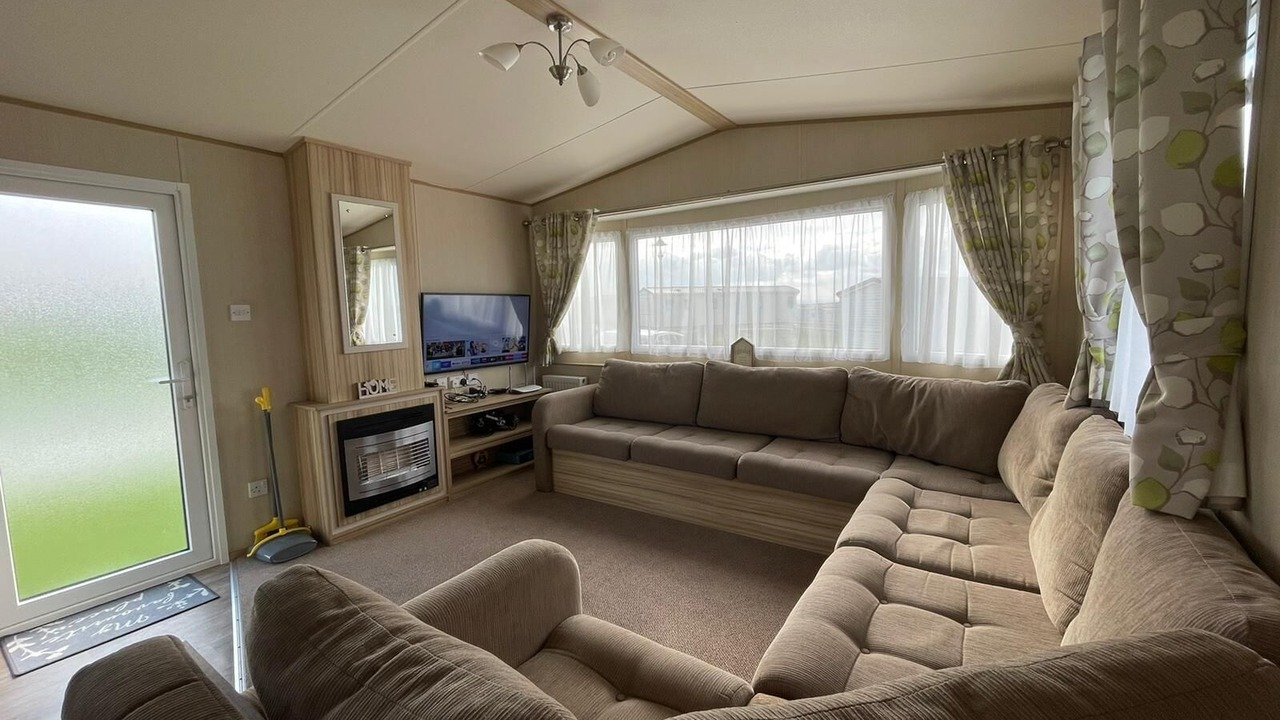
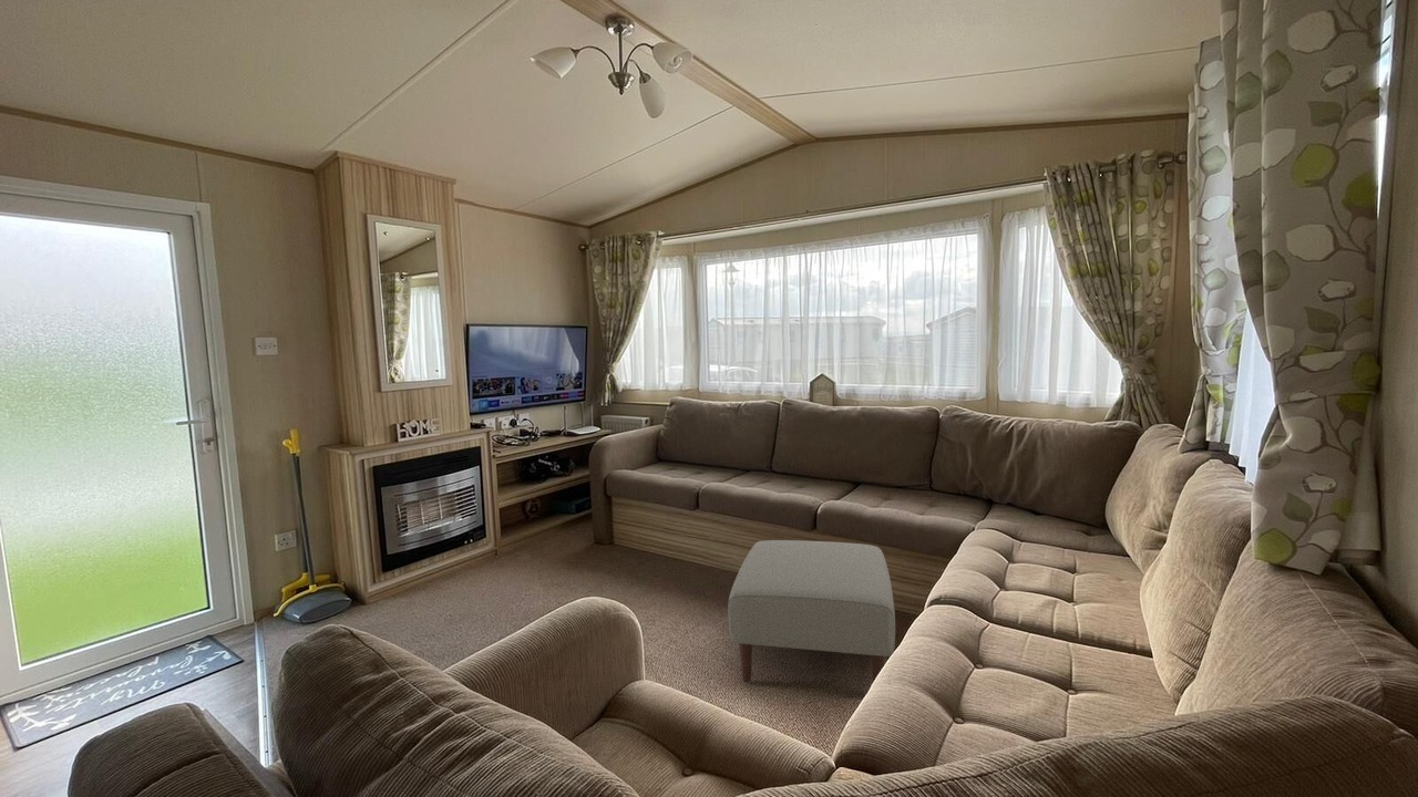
+ ottoman (813, 605)
